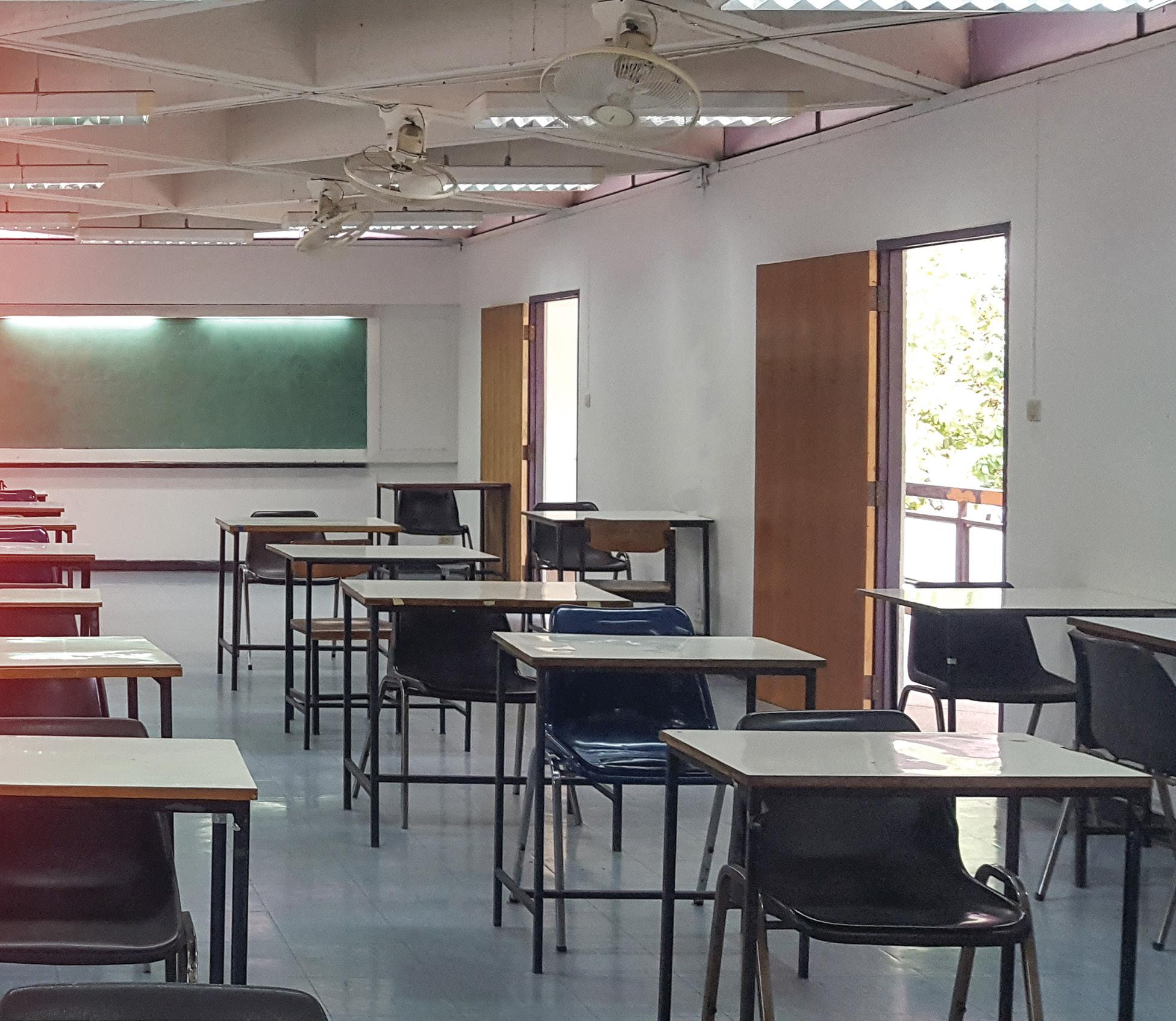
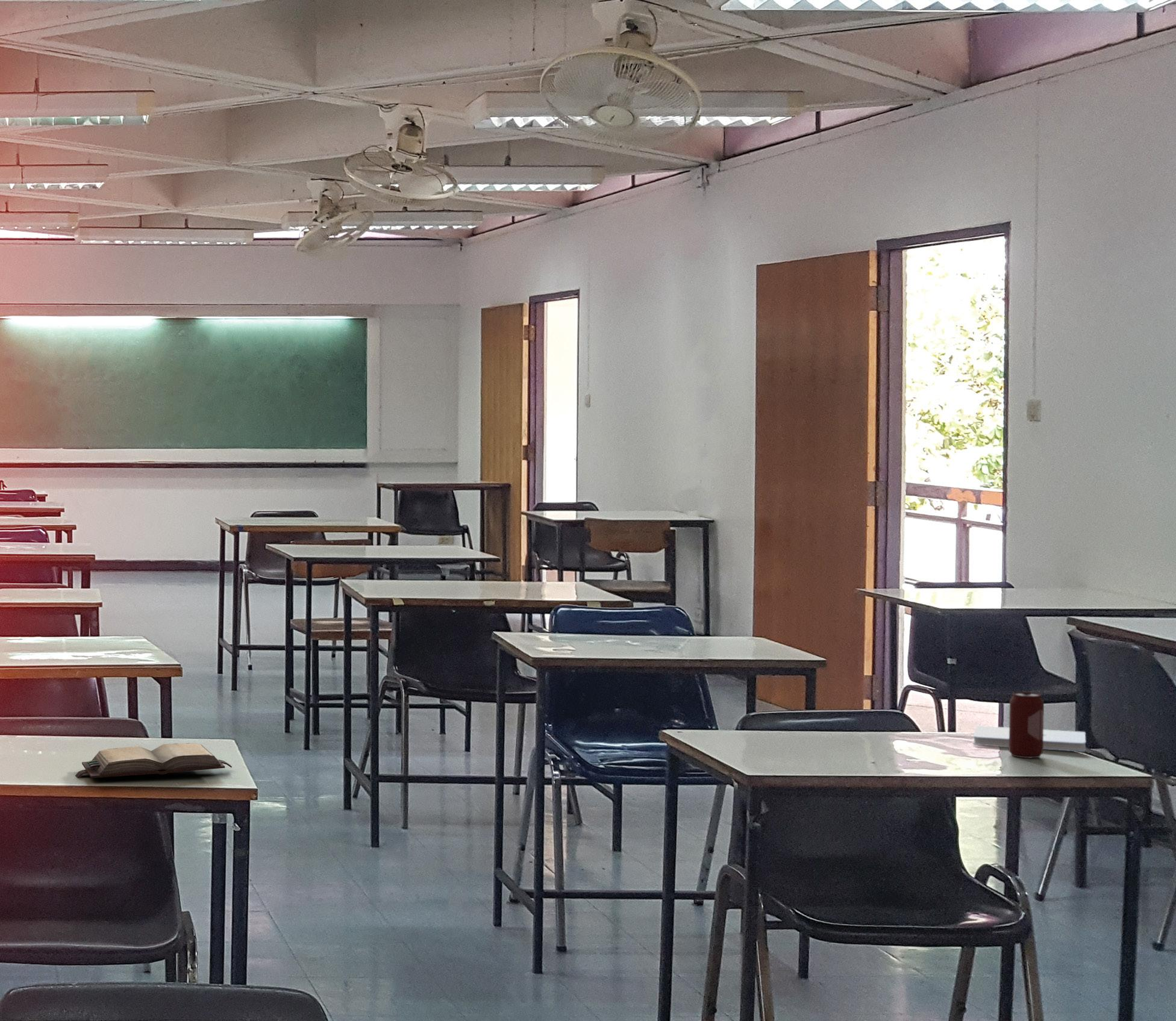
+ notepad (1043, 738)
+ beverage can (1026, 723)
+ hardback book (154, 761)
